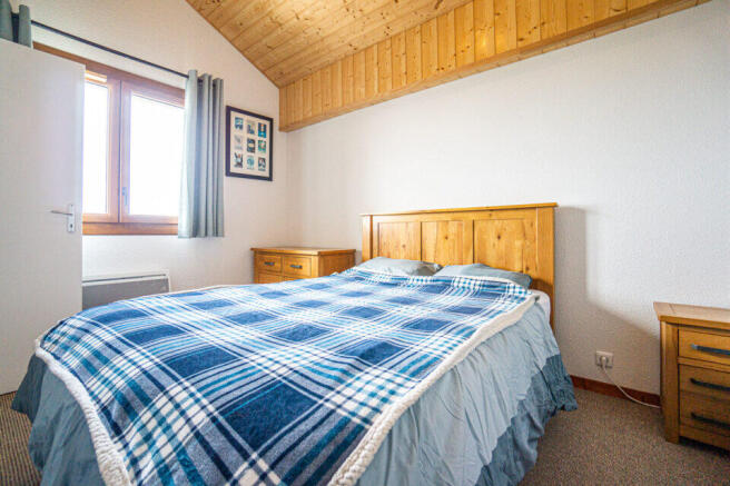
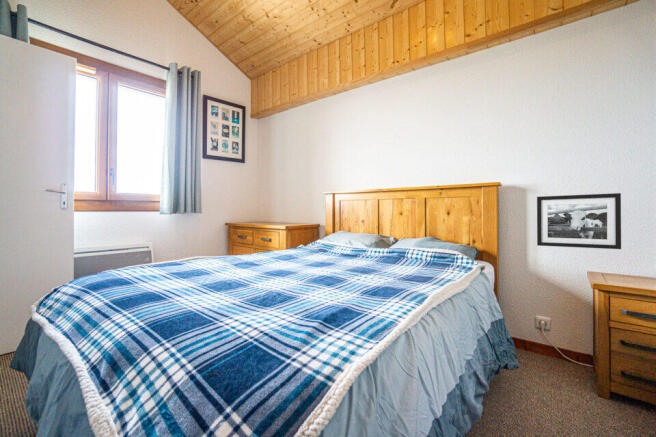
+ picture frame (576, 221)
